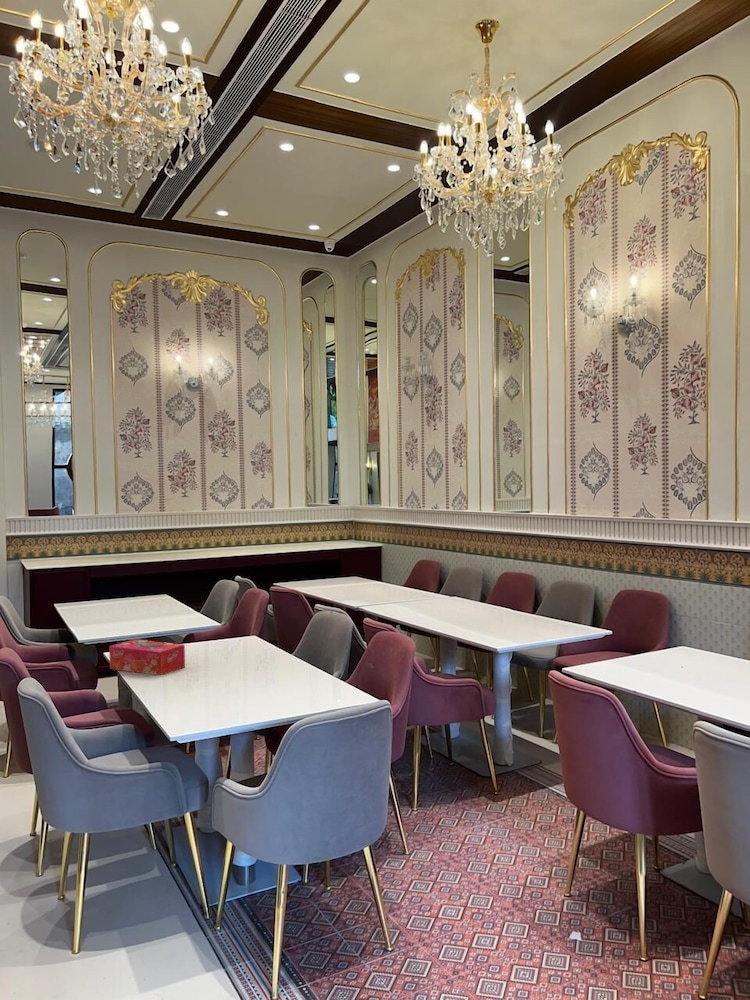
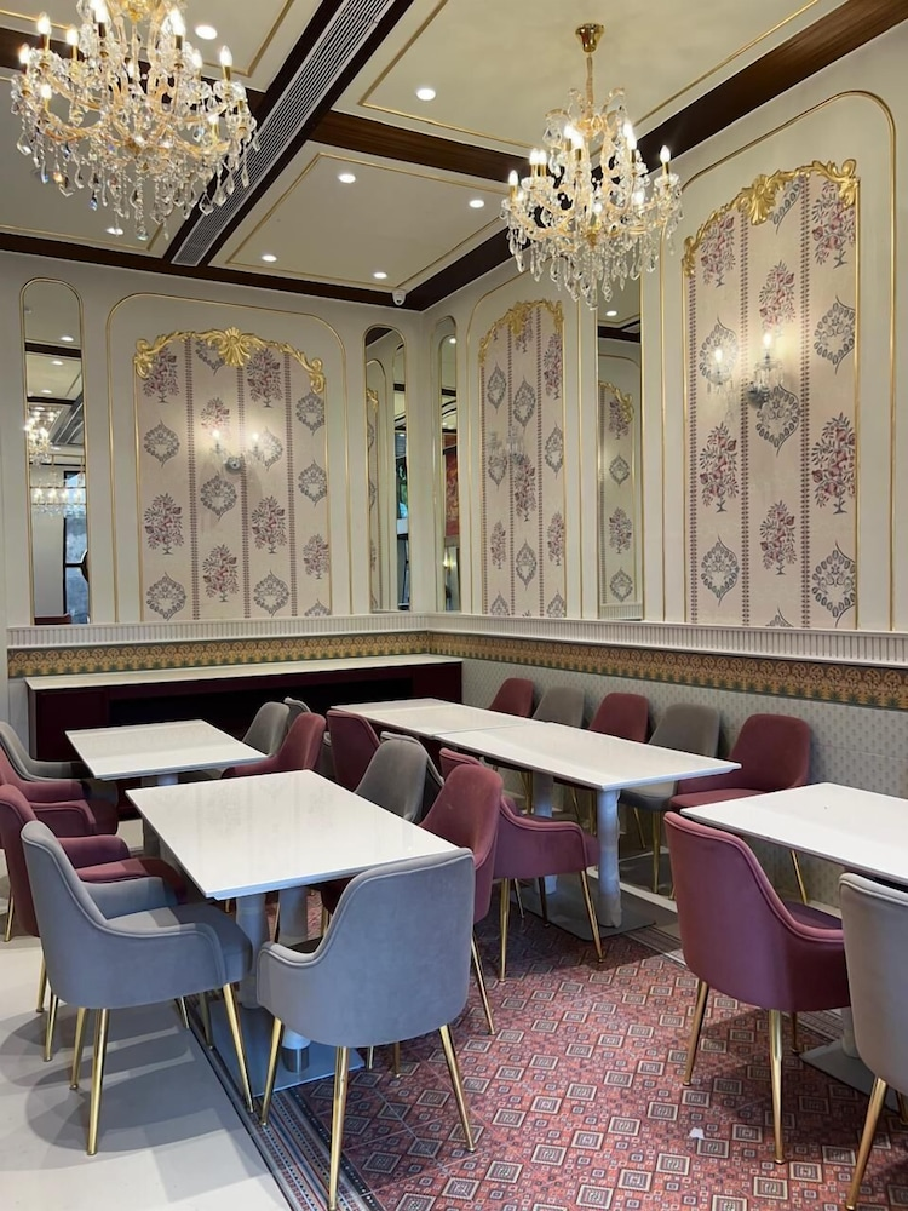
- tissue box (147, 656)
